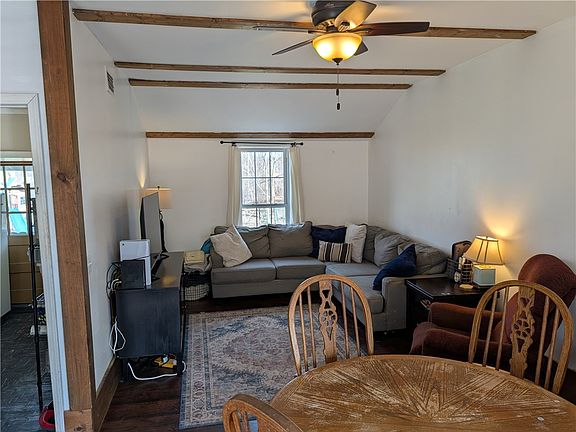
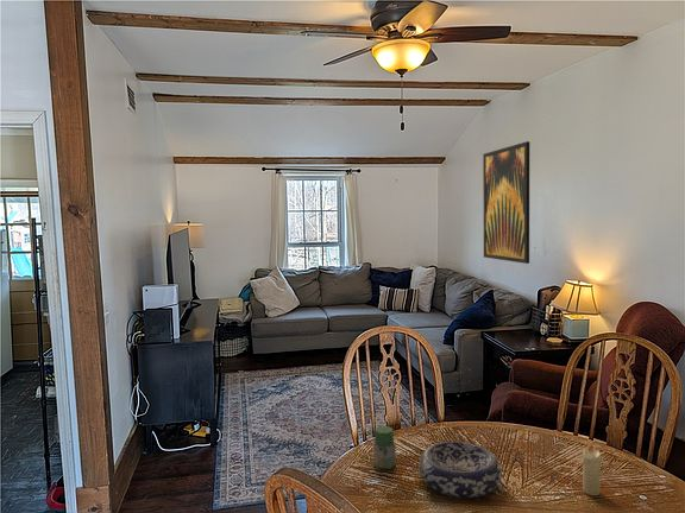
+ wall art (504, 204)
+ candle (591, 467)
+ jar (384, 446)
+ decorative bowl (459, 468)
